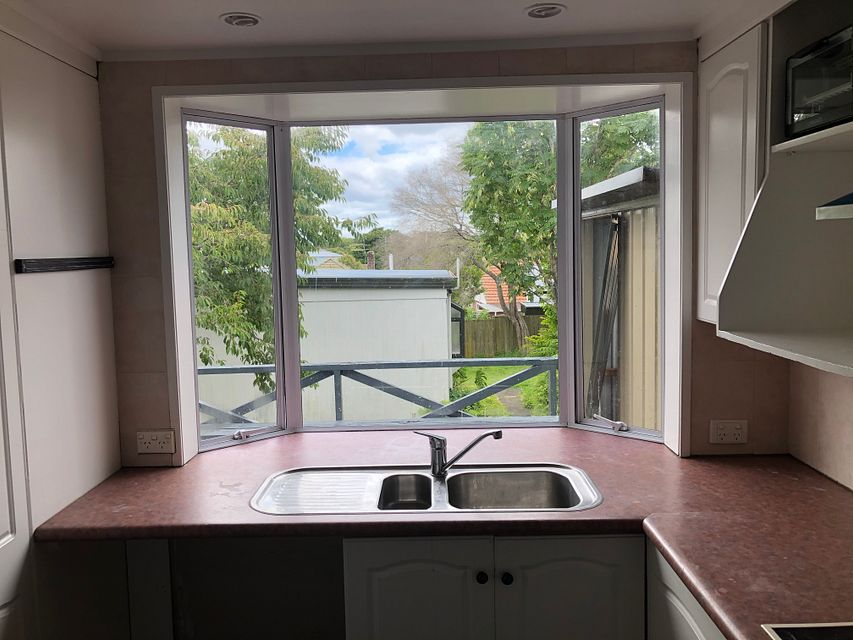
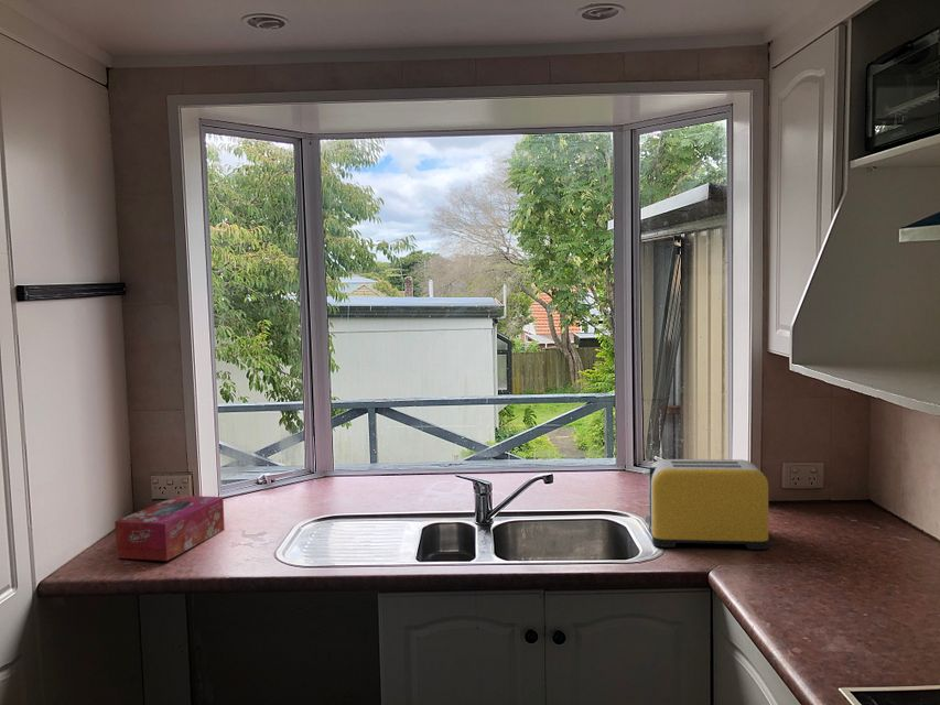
+ toaster (702, 500)
+ tissue box (172, 525)
